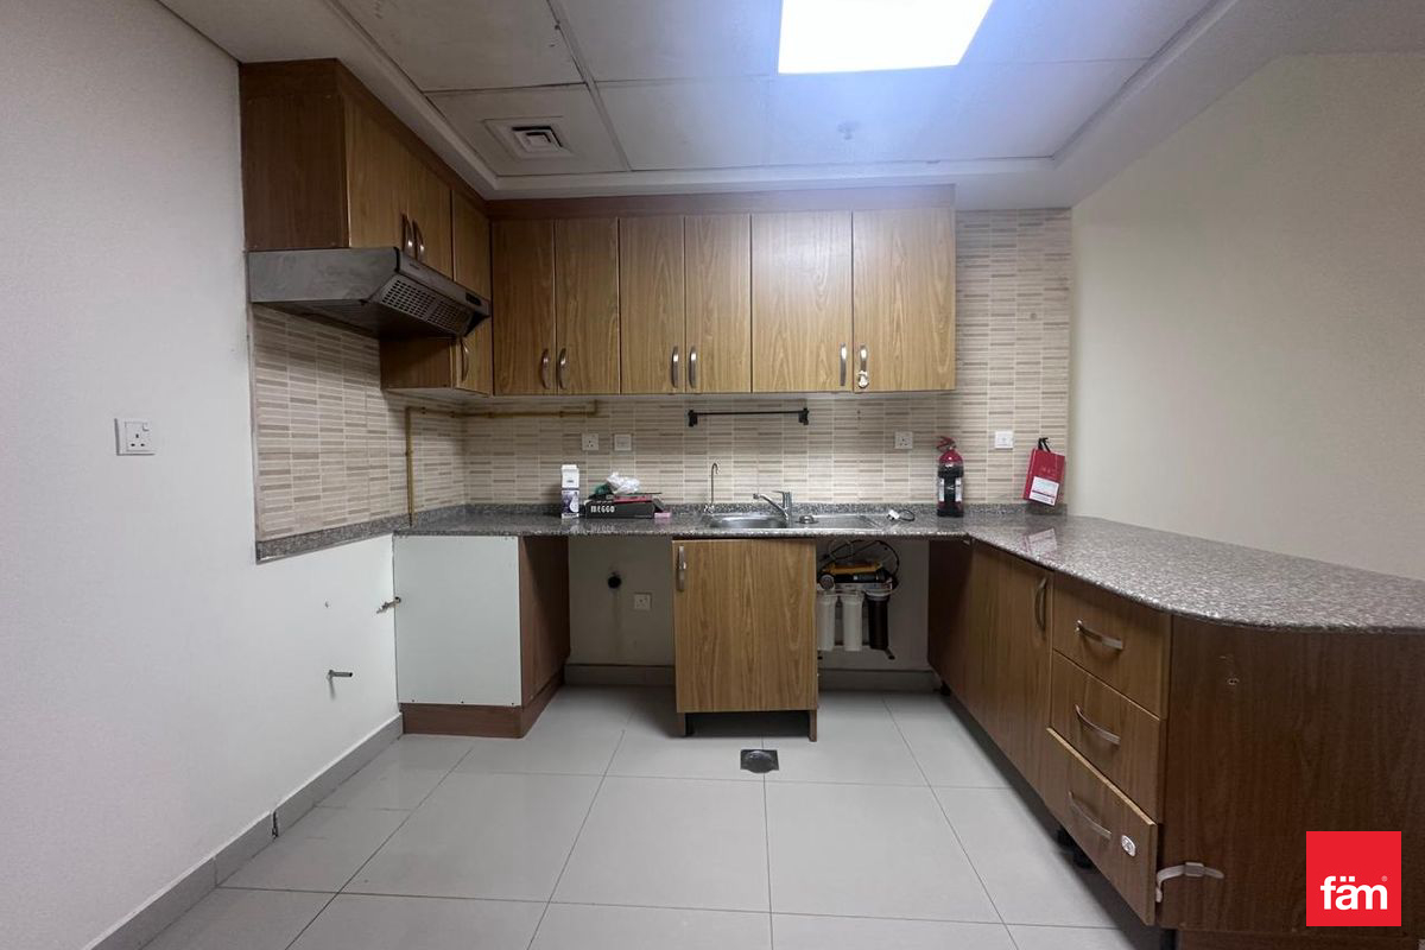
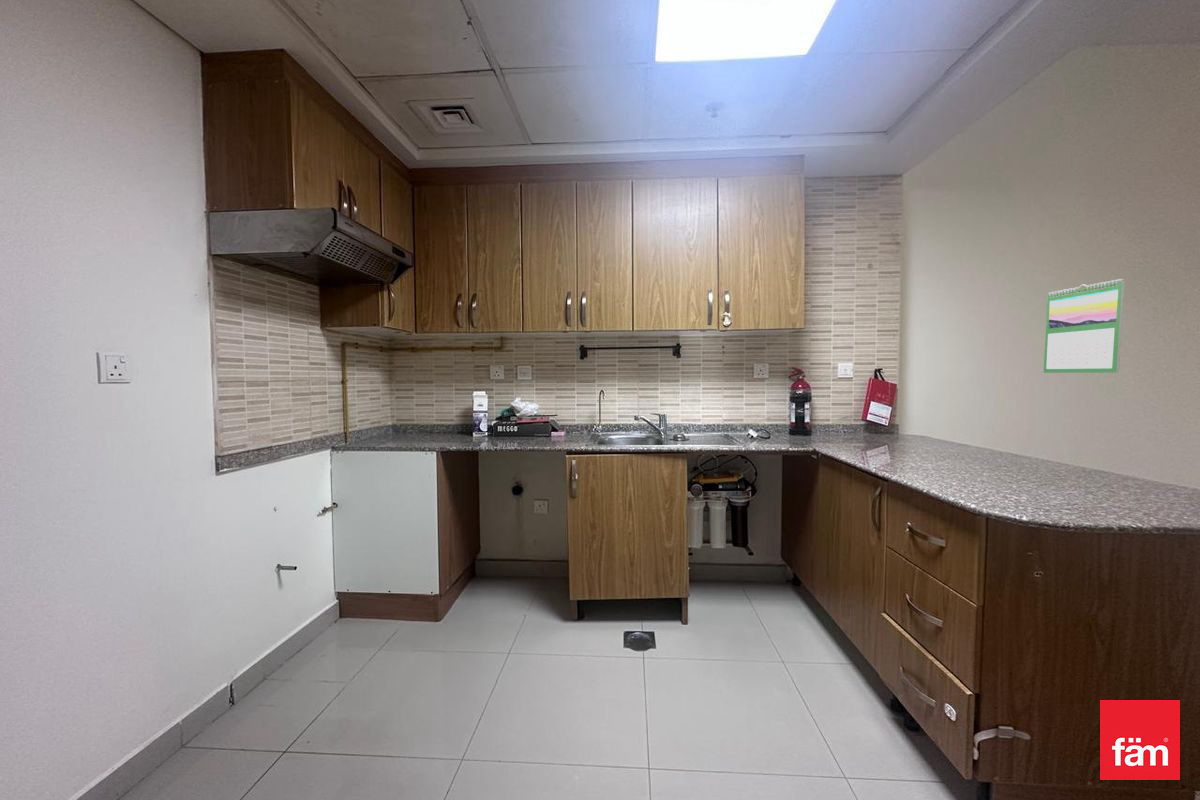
+ calendar (1080, 328)
